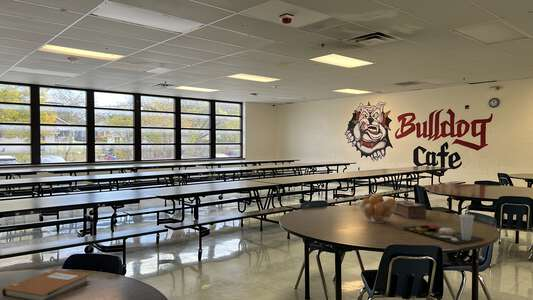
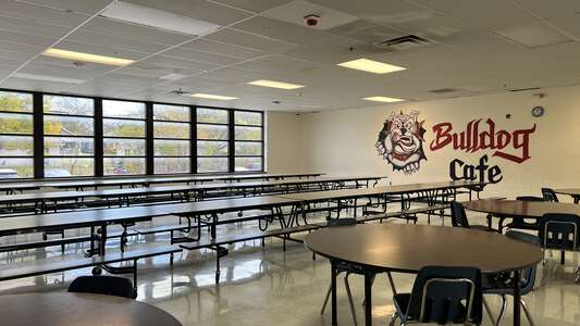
- tissue box (408, 209)
- fruit basket (377, 207)
- notebook (49, 284)
- food tray (437, 225)
